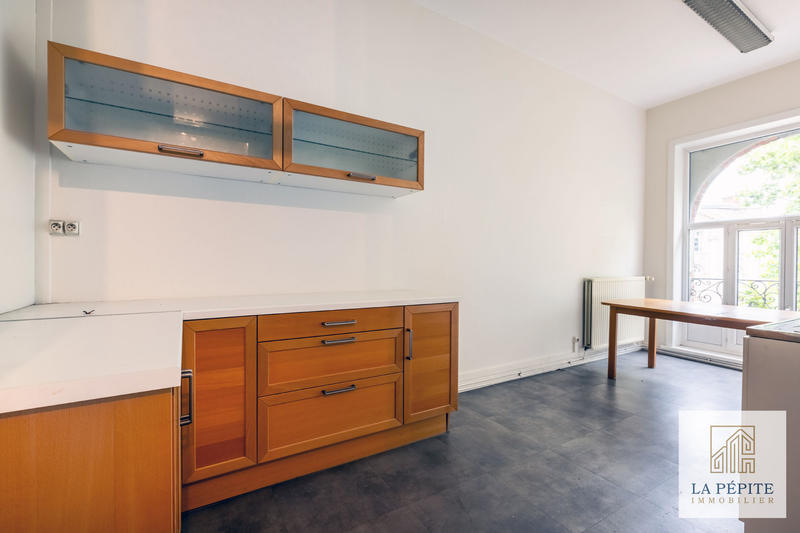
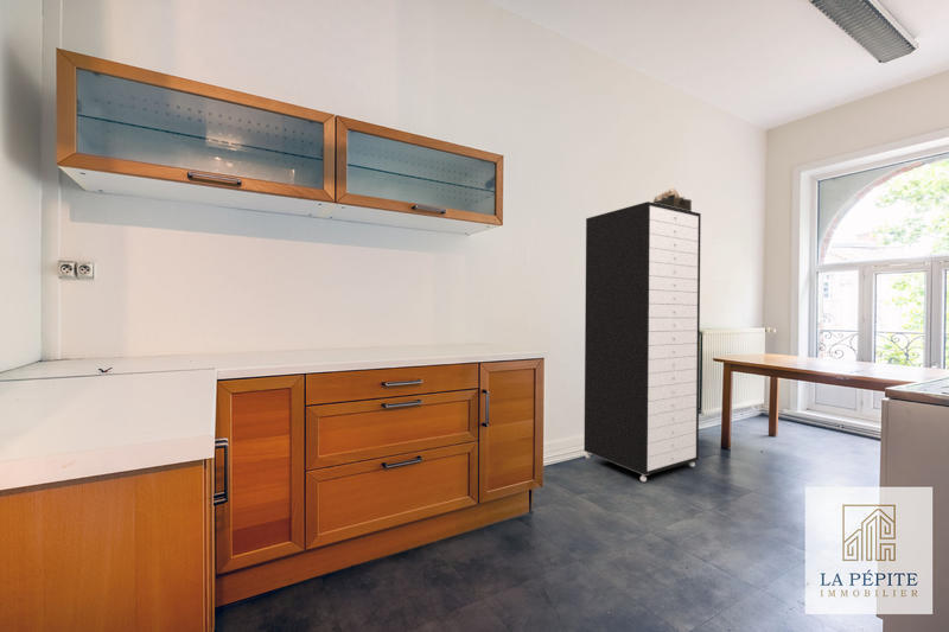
+ decorative box (667, 203)
+ storage cabinet (641, 339)
